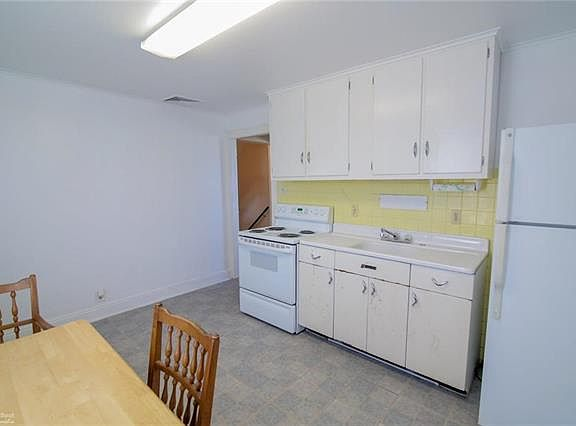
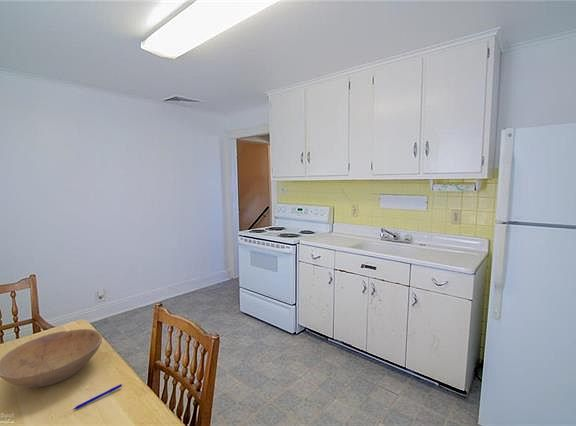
+ bowl (54, 361)
+ pen (98, 396)
